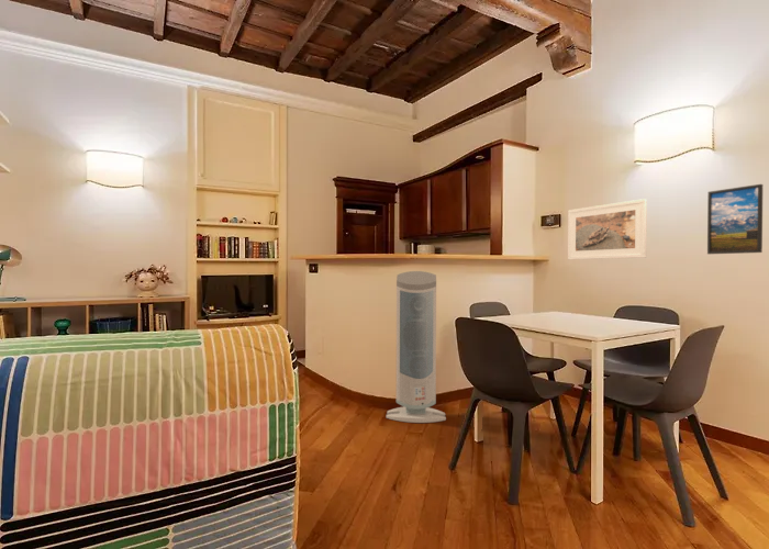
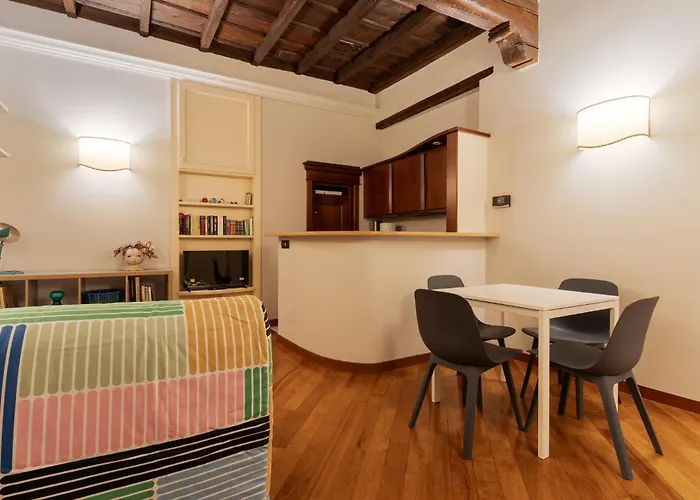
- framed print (603, 232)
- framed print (734, 221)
- air purifier (415, 344)
